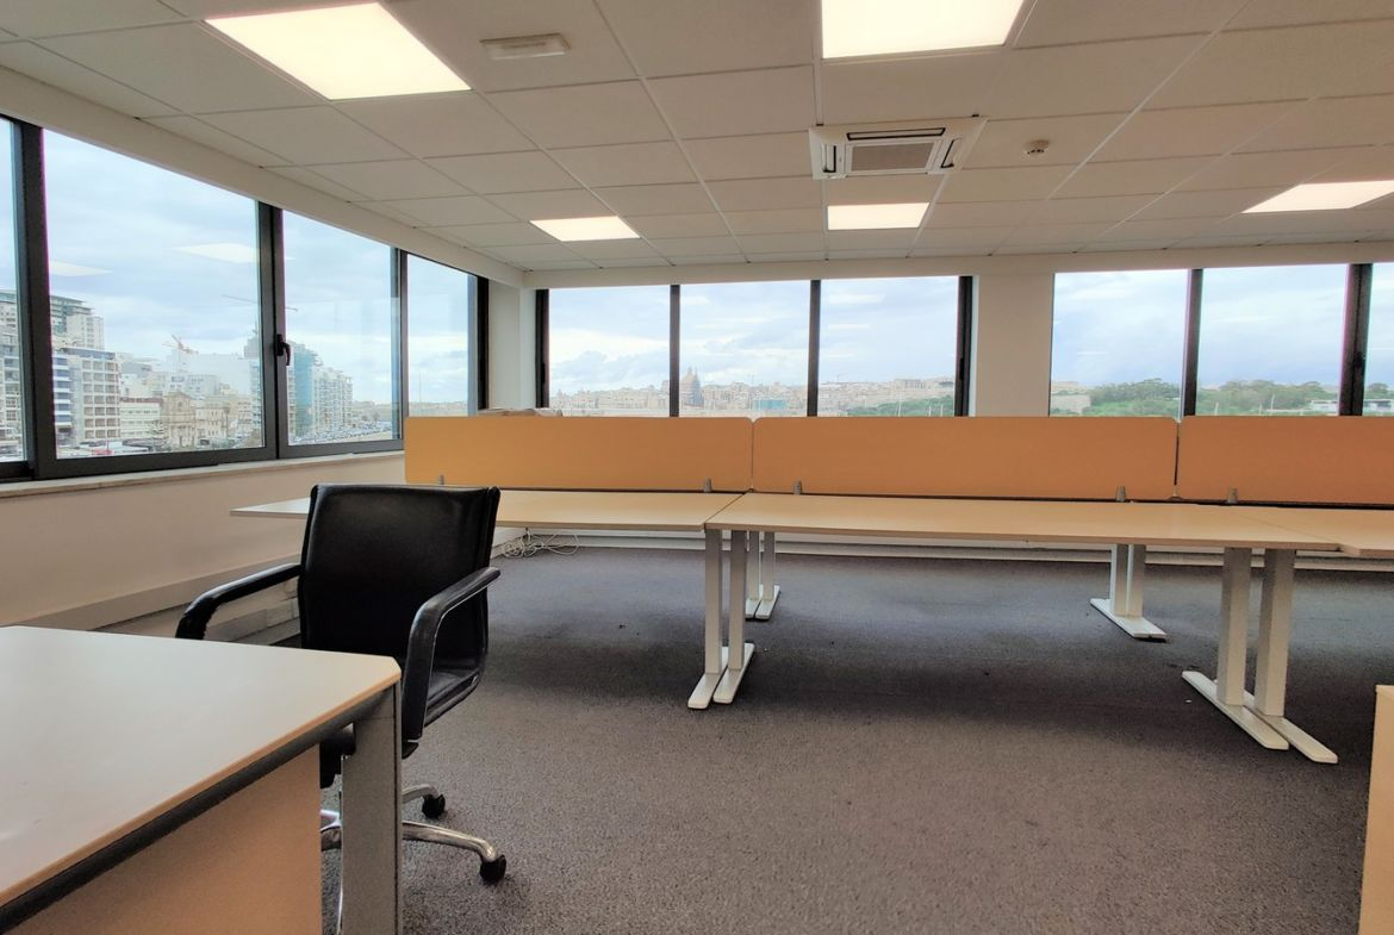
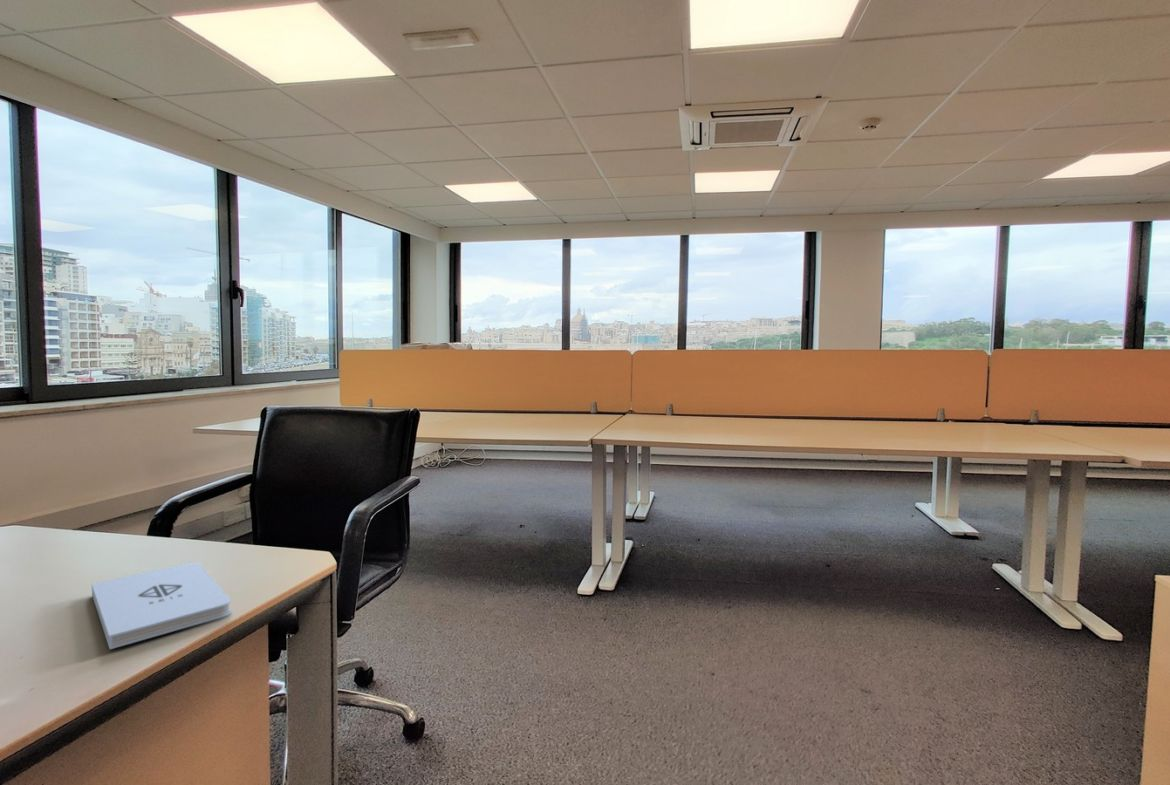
+ notepad (160, 598)
